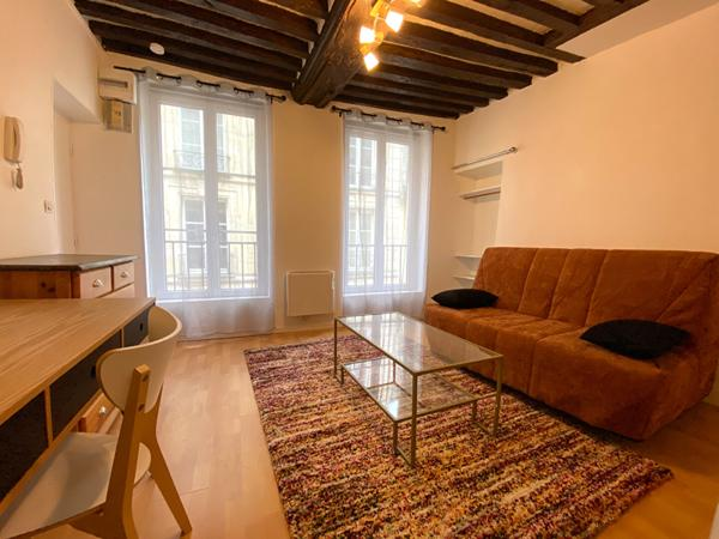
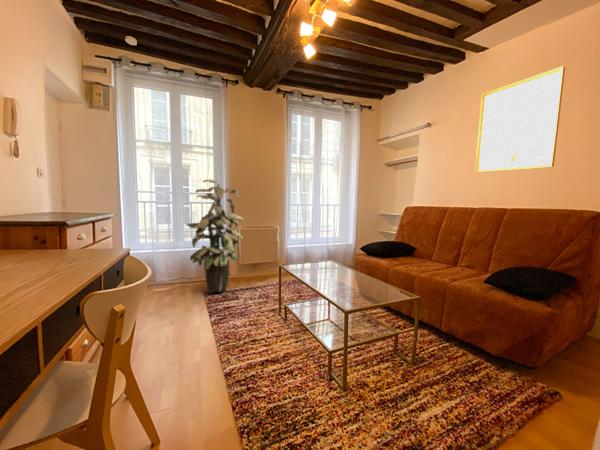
+ indoor plant (215, 236)
+ wall art (514, 126)
